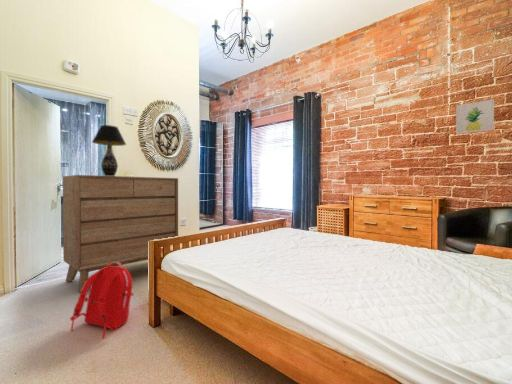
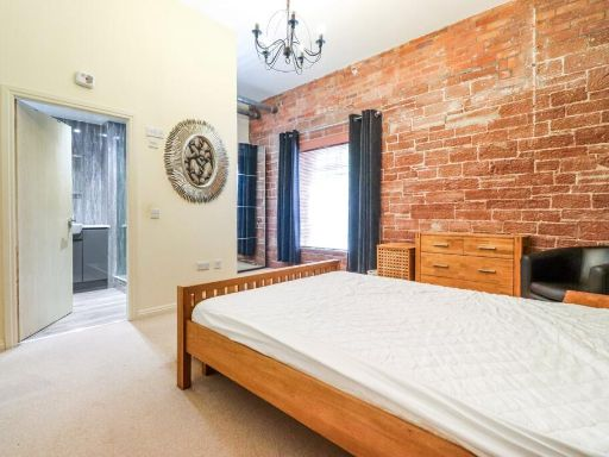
- backpack (105, 294)
- dresser (125, 225)
- wall art (474, 117)
- table lamp (109, 151)
